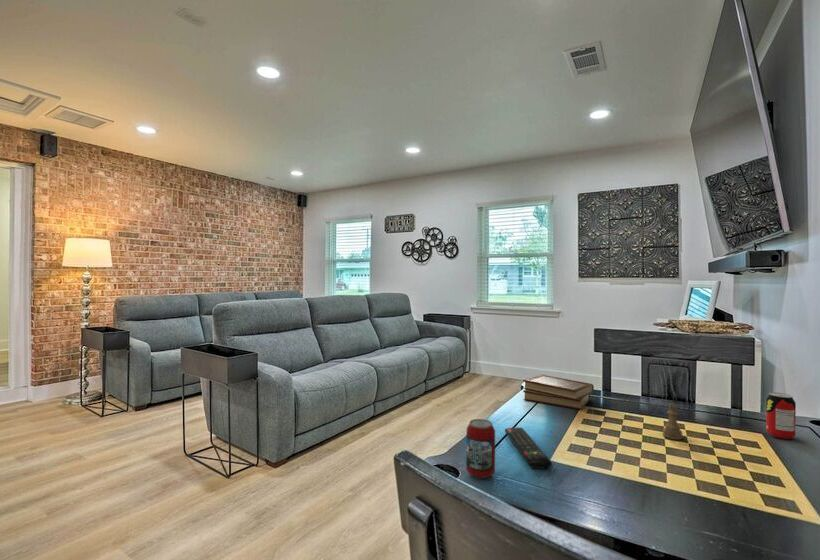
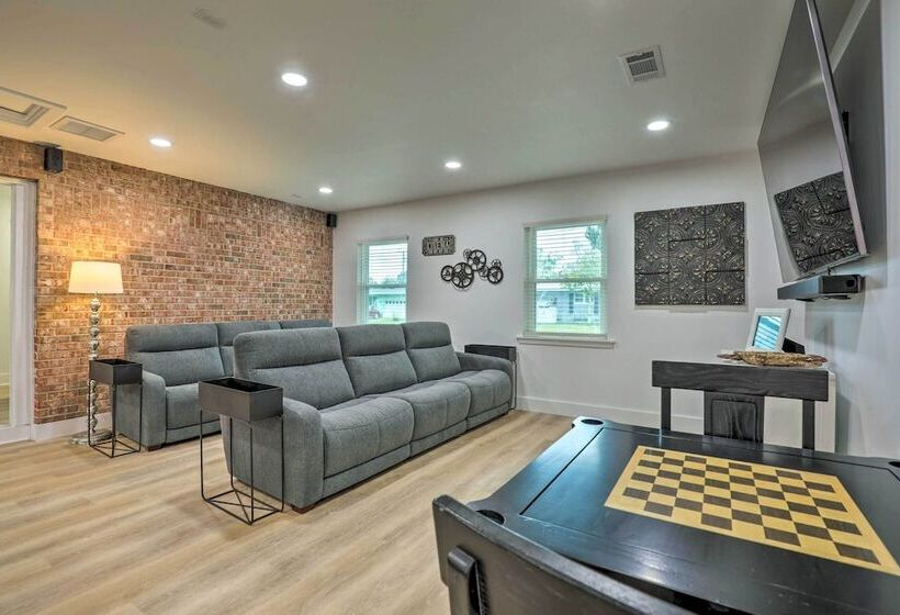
- beverage can (480, 447)
- chess piece (672, 419)
- beverage can (780, 415)
- book set (555, 390)
- remote control (525, 445)
